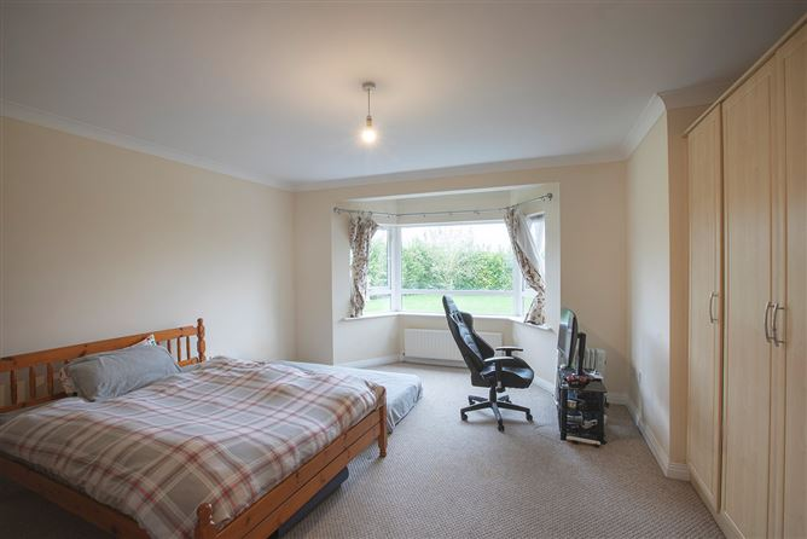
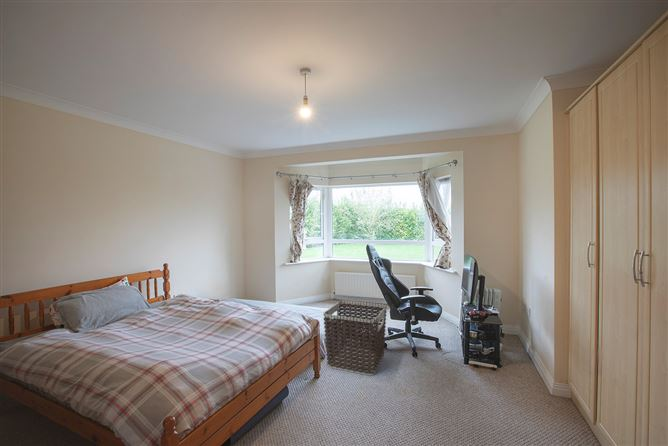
+ clothes hamper (356, 334)
